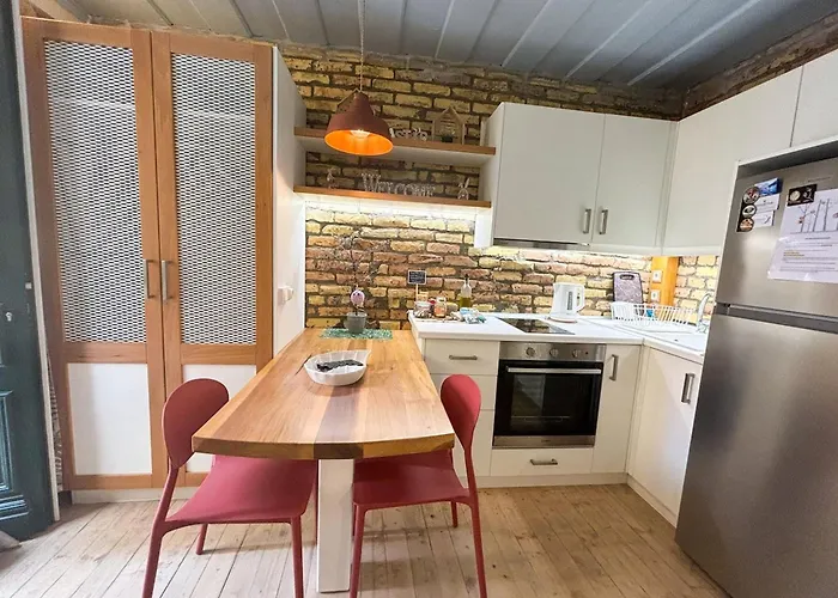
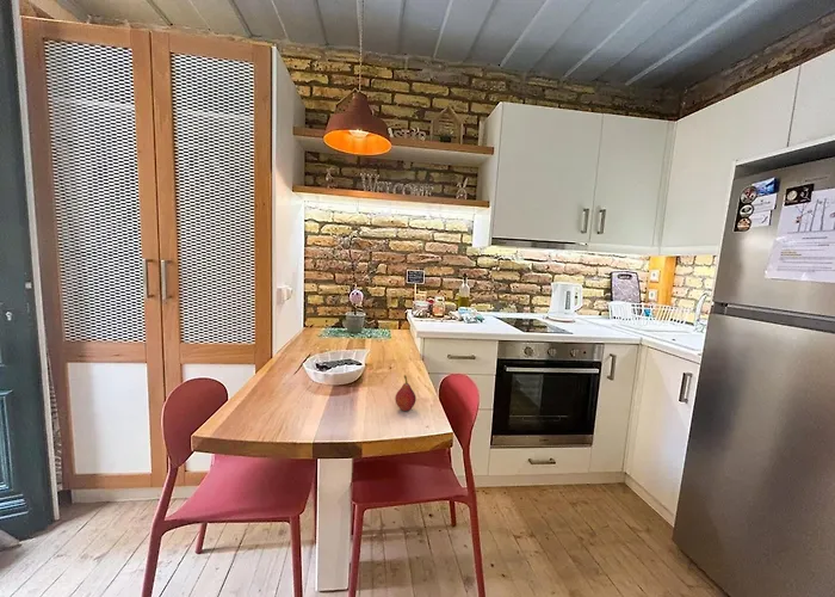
+ fruit (406, 392)
